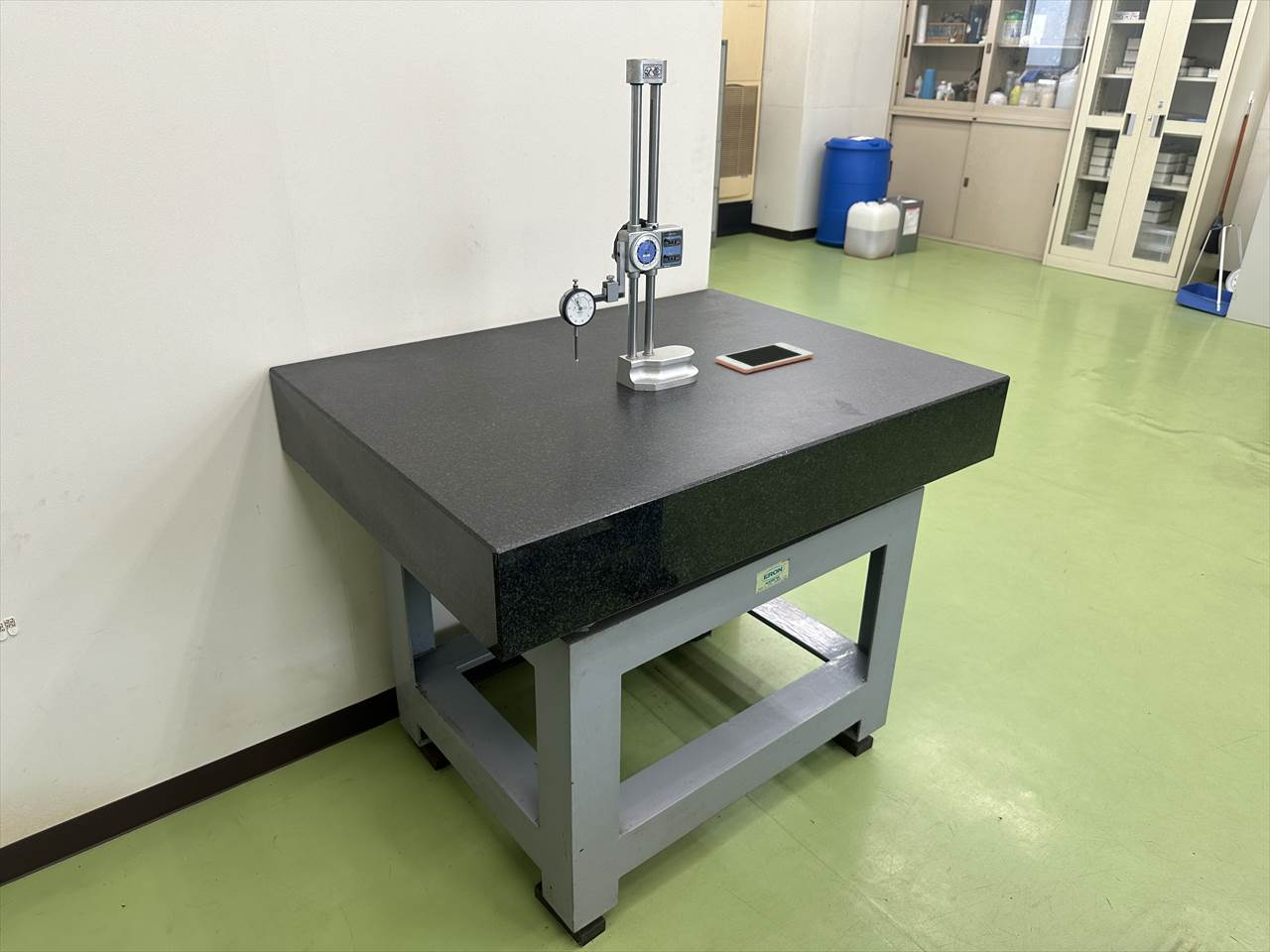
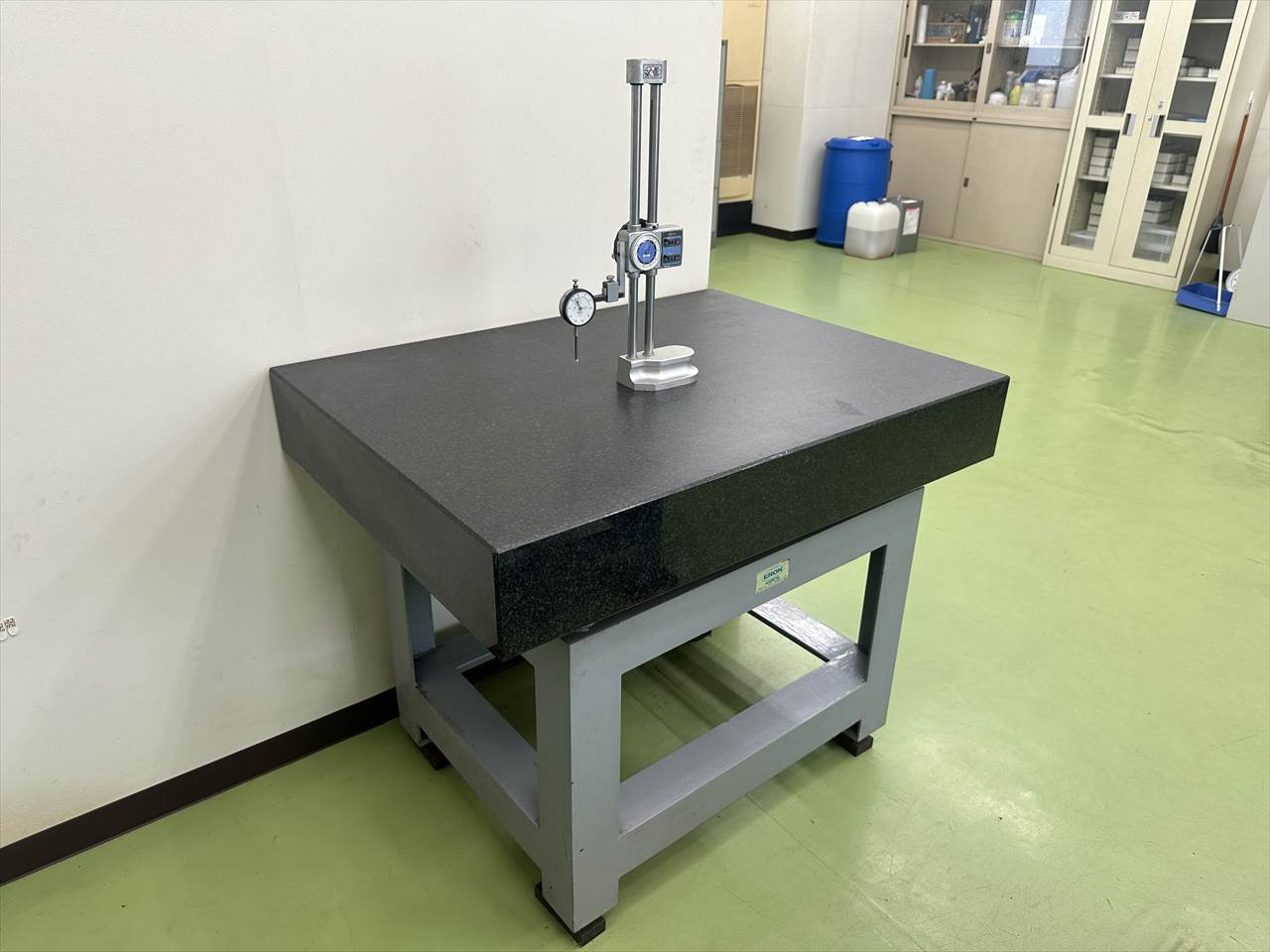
- cell phone (764, 357)
